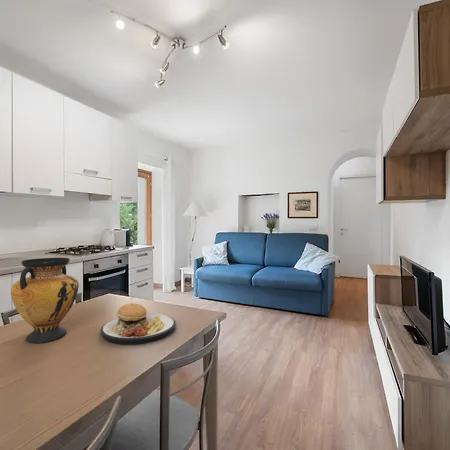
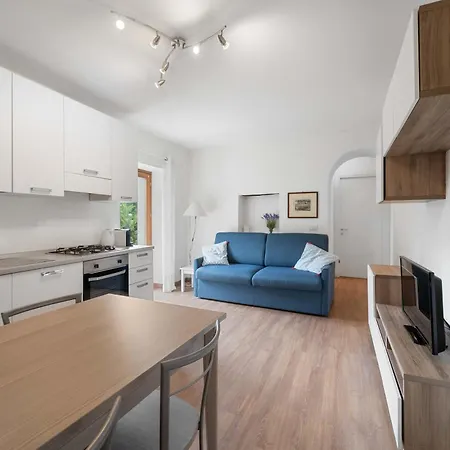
- plate (139, 311)
- vase (46, 298)
